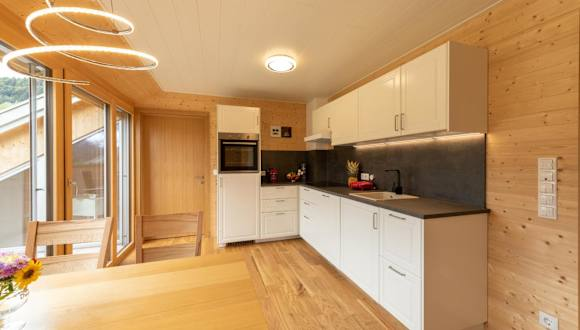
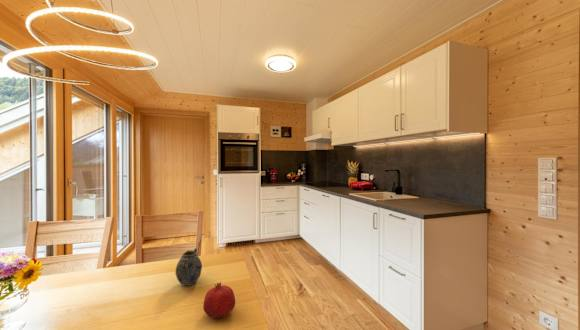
+ teapot (189, 266)
+ fruit (219, 298)
